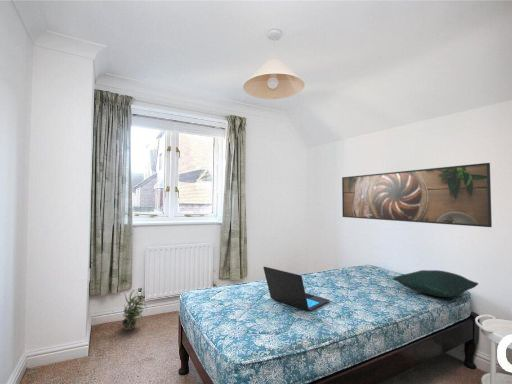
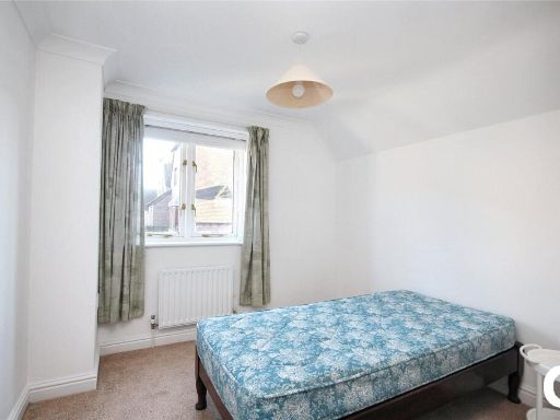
- pillow (433, 281)
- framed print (399, 196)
- laptop (296, 284)
- potted plant (132, 309)
